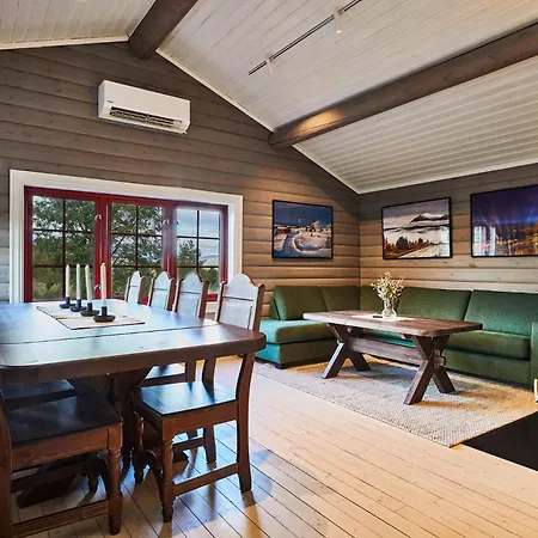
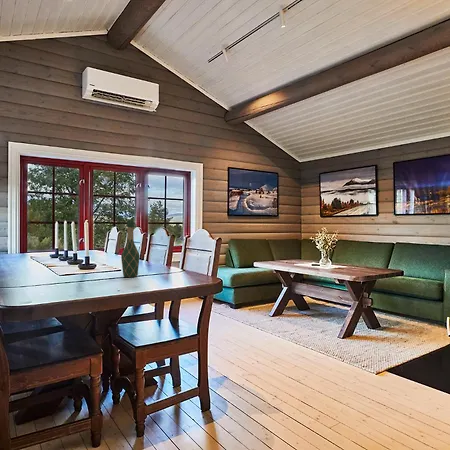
+ wine bottle (130, 248)
